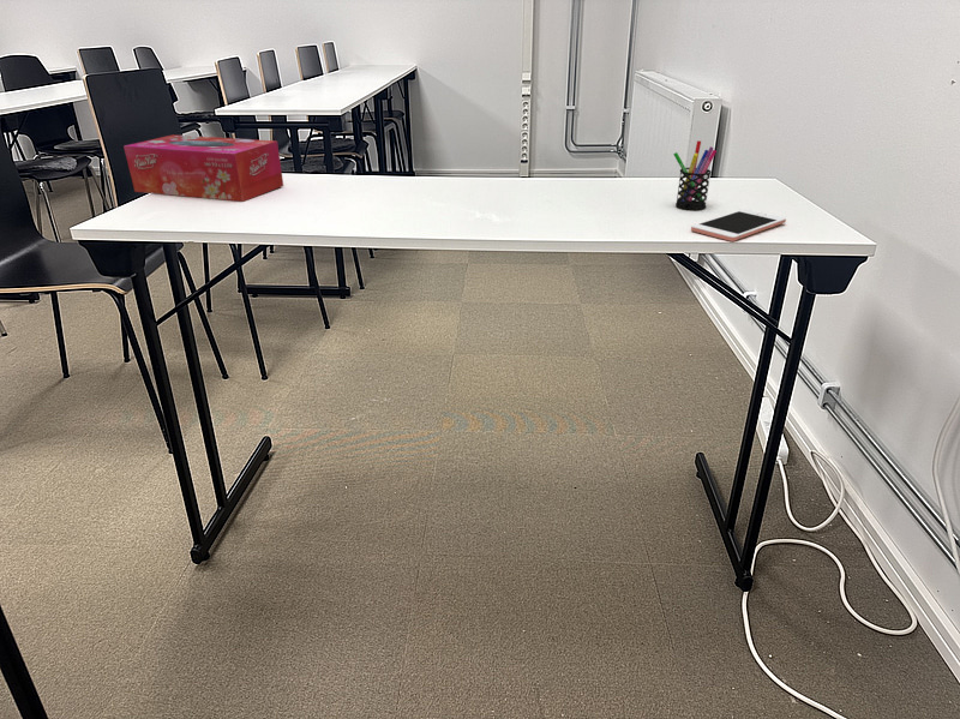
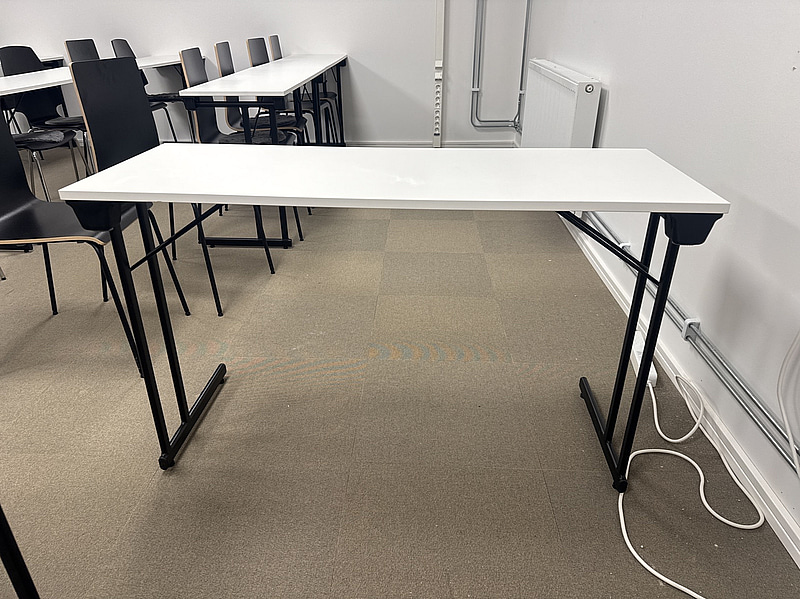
- pen holder (691, 174)
- tissue box (205, 166)
- cell phone (738, 223)
